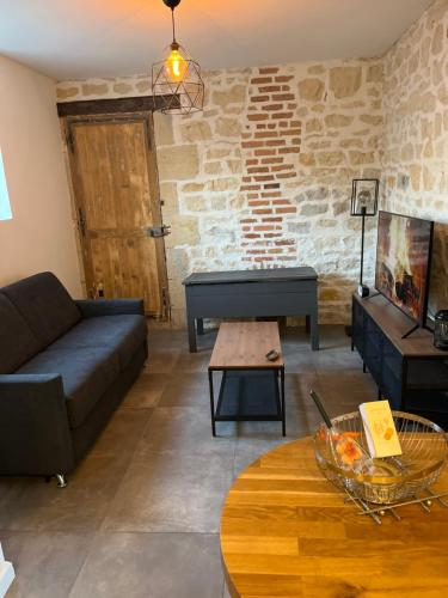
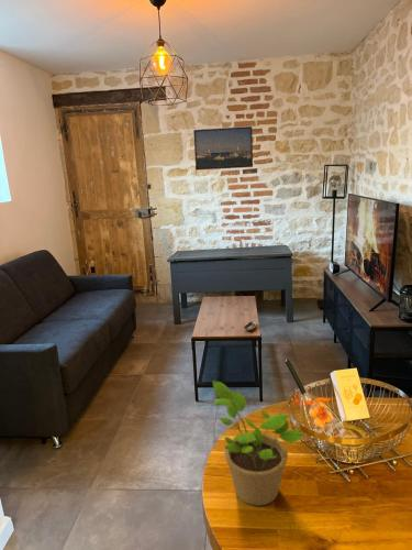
+ potted plant (256, 441)
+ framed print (223, 148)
